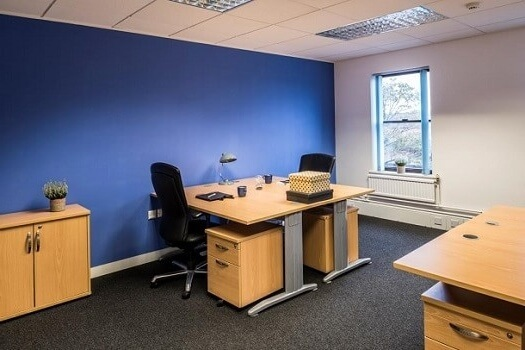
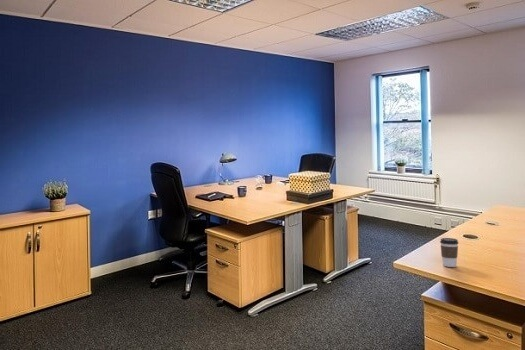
+ coffee cup (449, 252)
